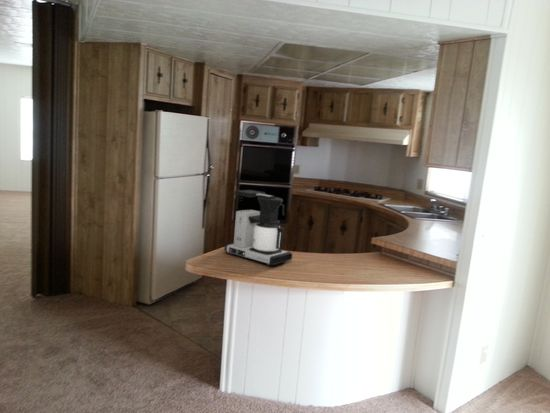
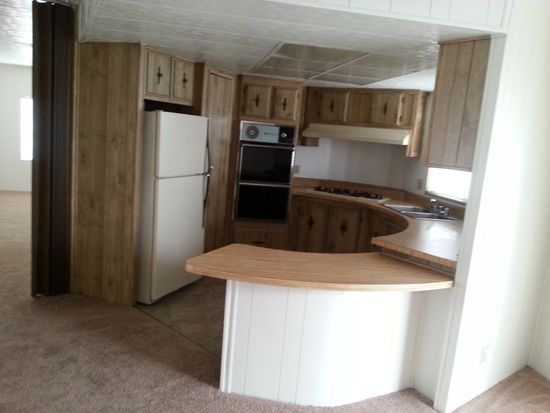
- coffee maker (260, 226)
